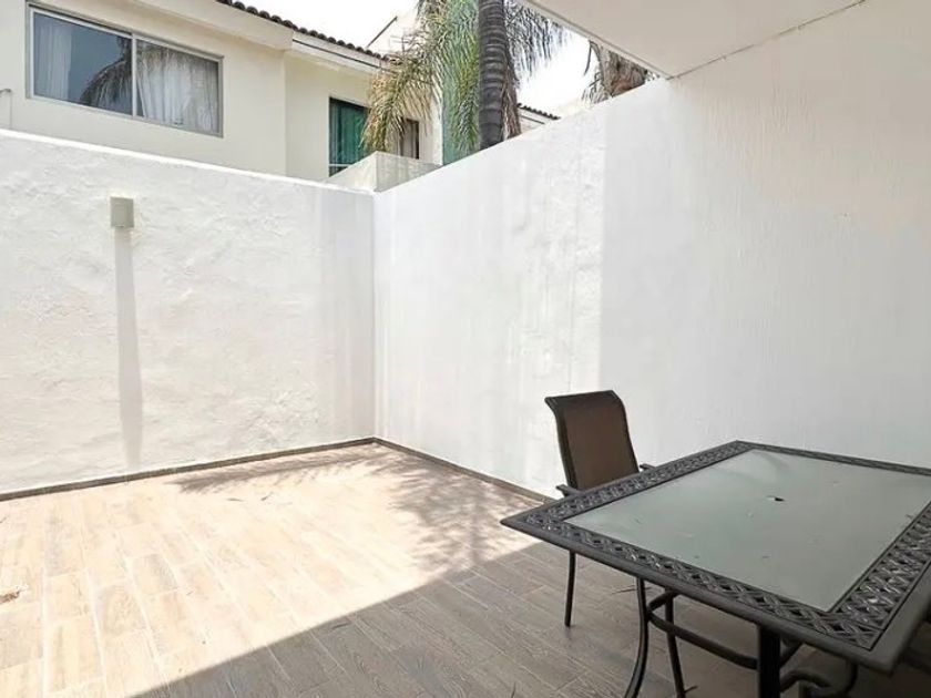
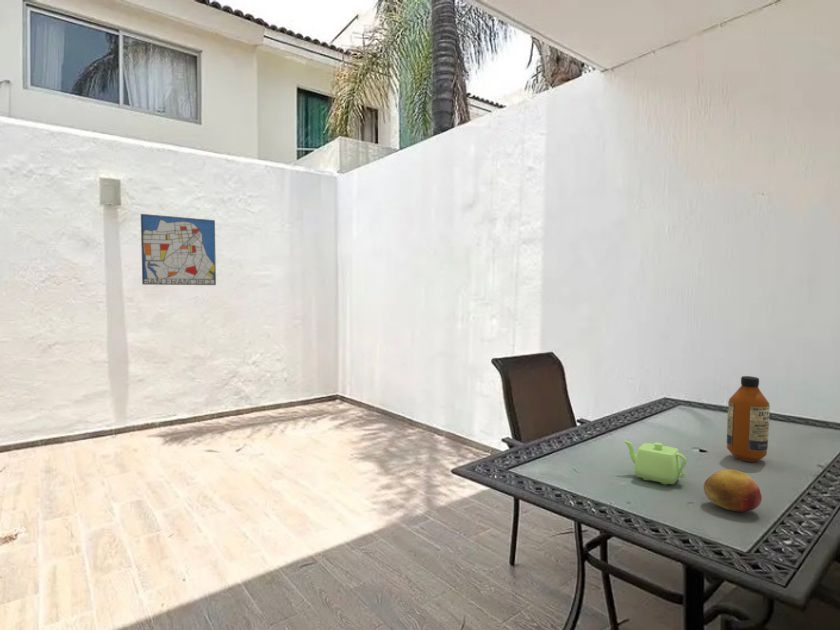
+ bottle (748, 417)
+ fruit (732, 489)
+ teapot (653, 460)
+ wall art (179, 251)
